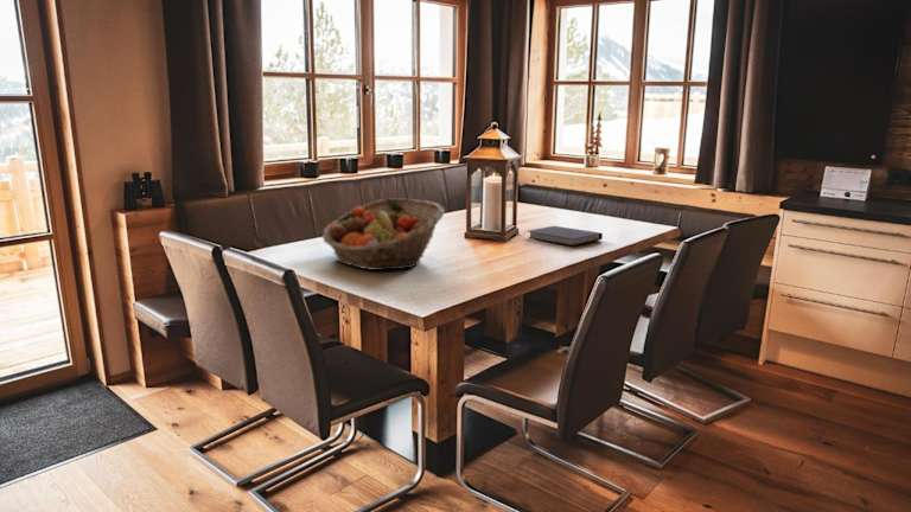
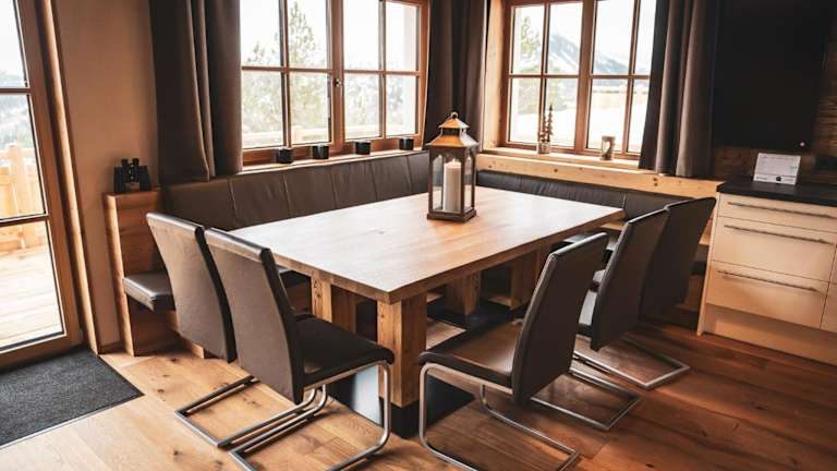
- fruit basket (383, 231)
- notebook (563, 235)
